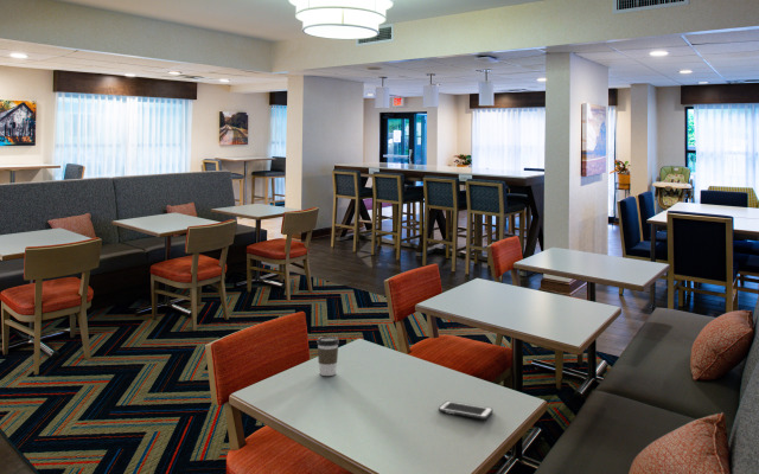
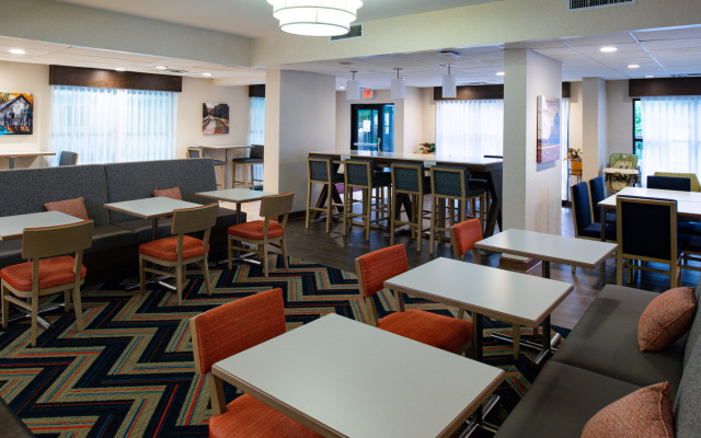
- coffee cup (327, 356)
- cell phone (465, 410)
